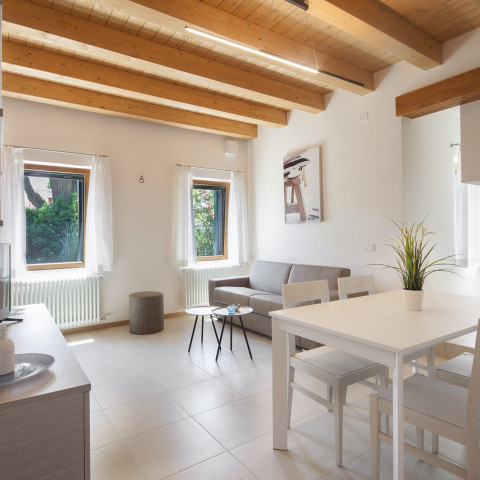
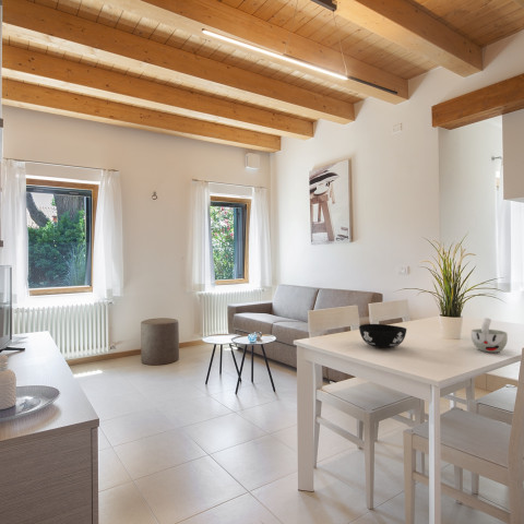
+ bowl (382, 336)
+ cup (489, 334)
